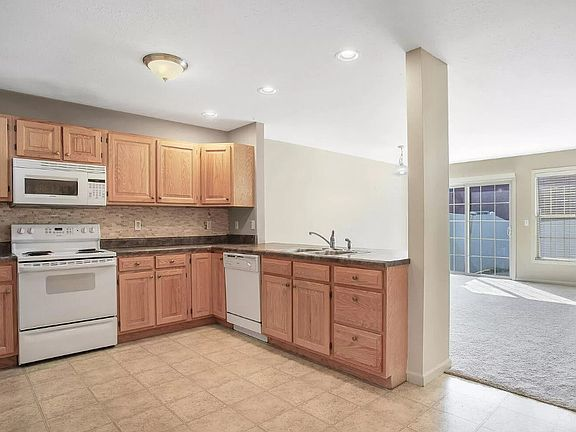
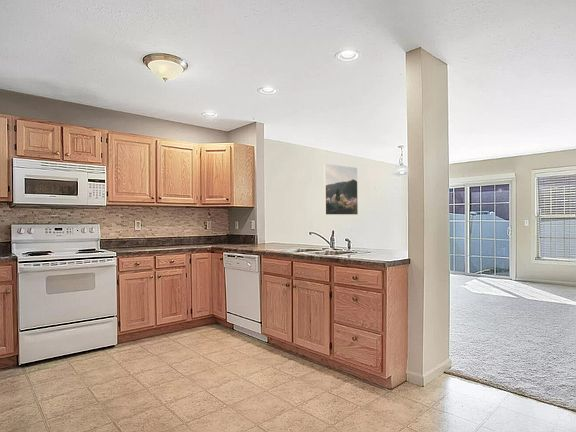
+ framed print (341, 190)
